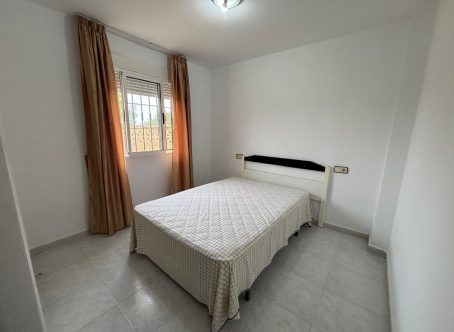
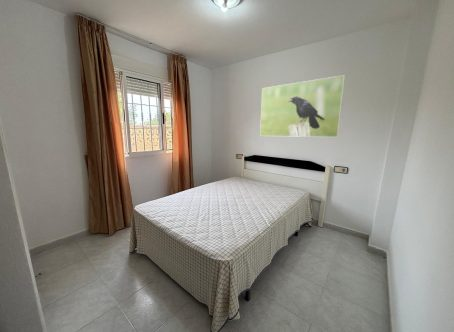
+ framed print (296, 110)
